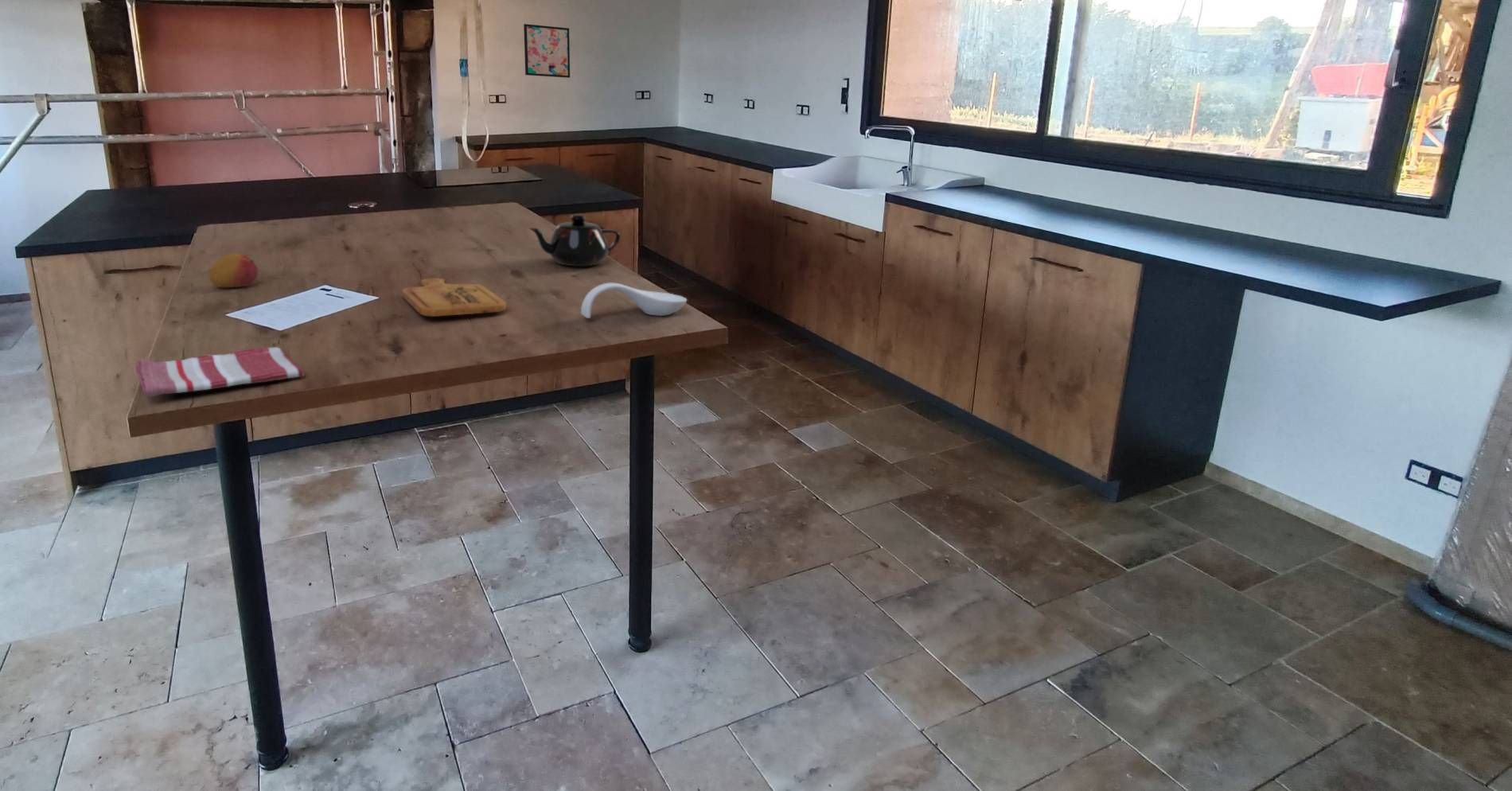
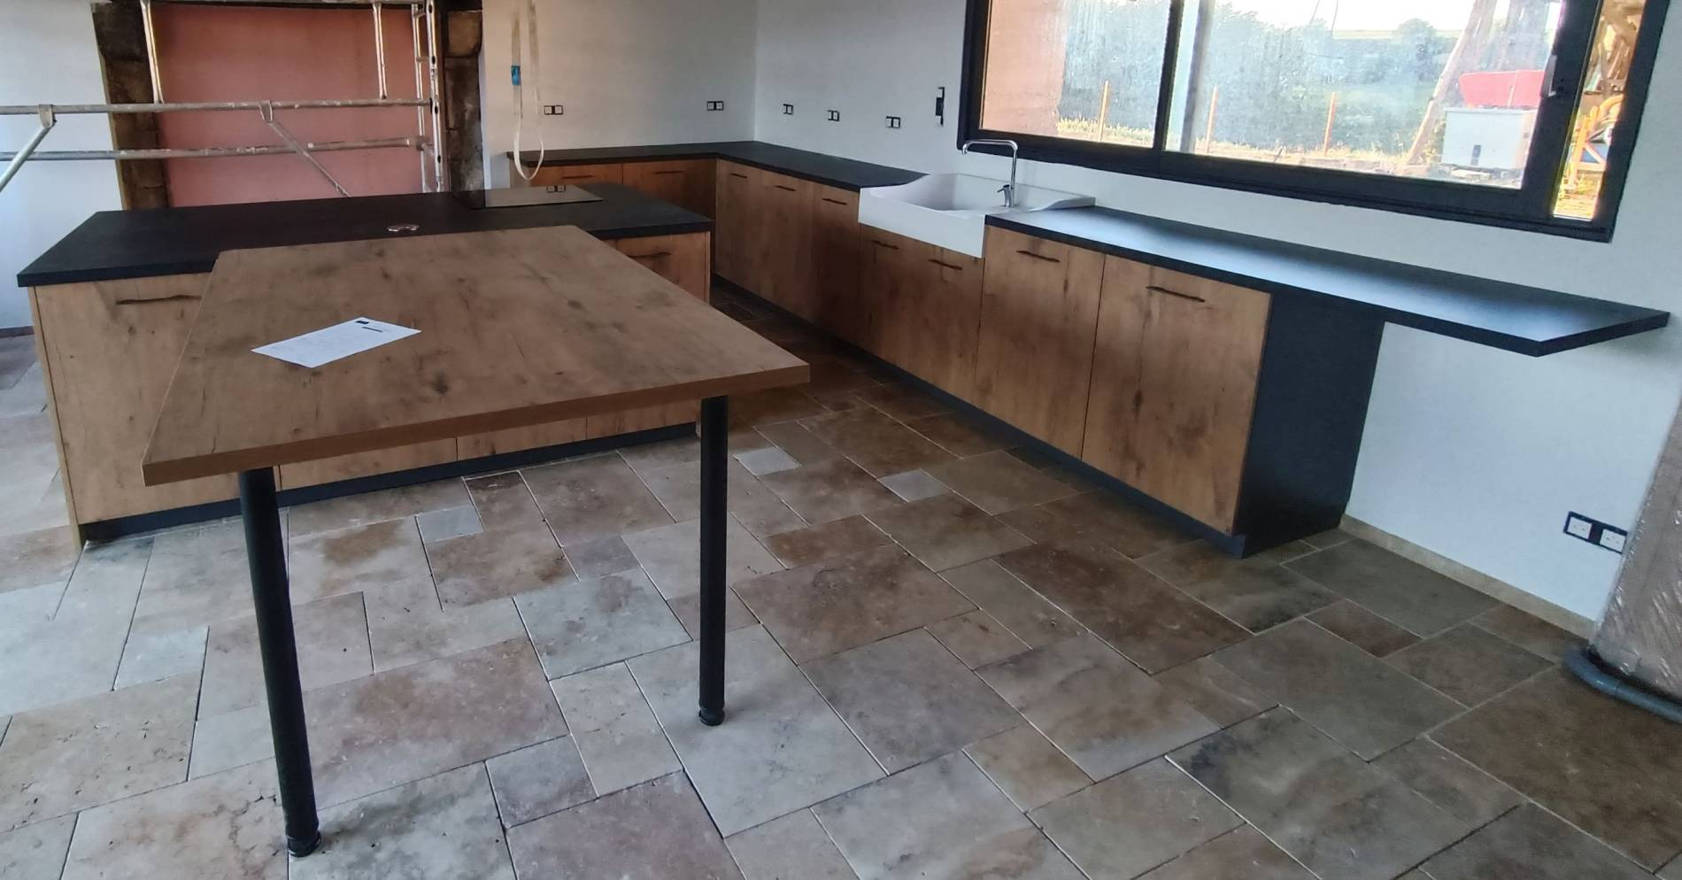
- wall art (547, 51)
- teapot (575, 239)
- fruit (233, 271)
- cutting board (448, 294)
- spoon rest (635, 298)
- dish towel (219, 369)
